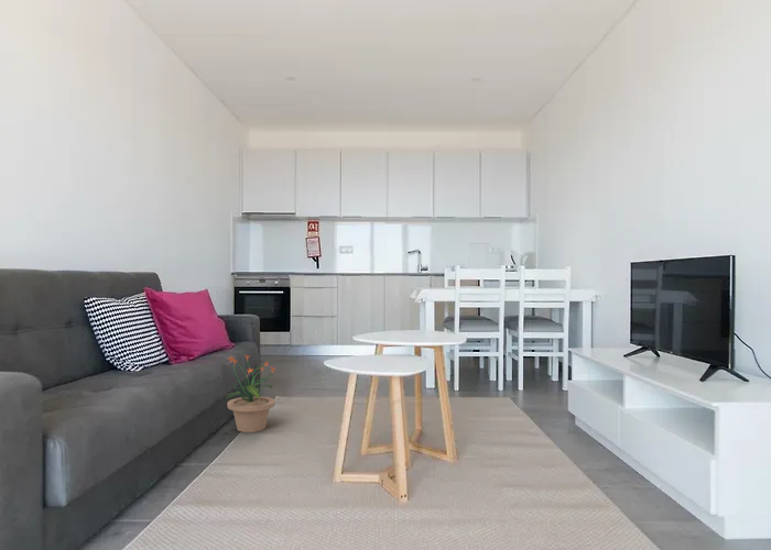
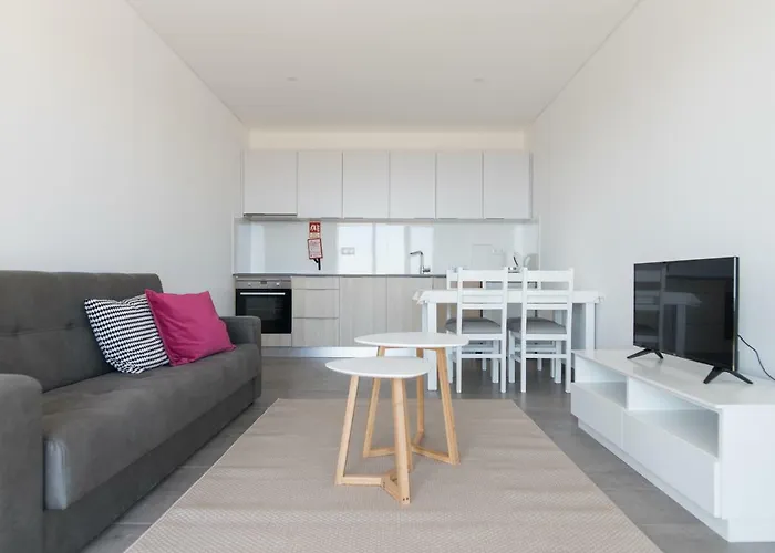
- potted plant (248, 392)
